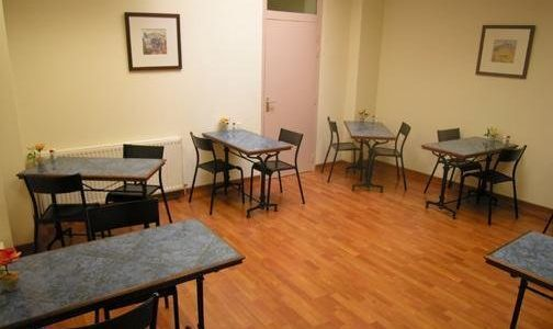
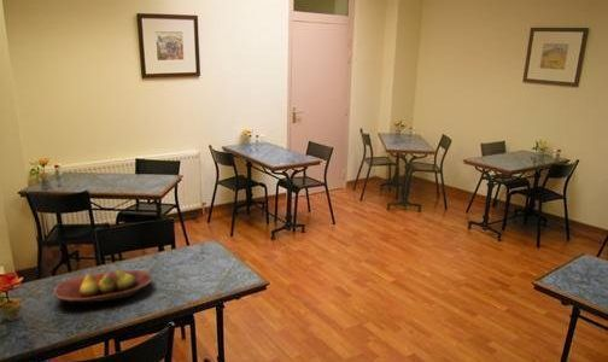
+ fruit bowl (104, 284)
